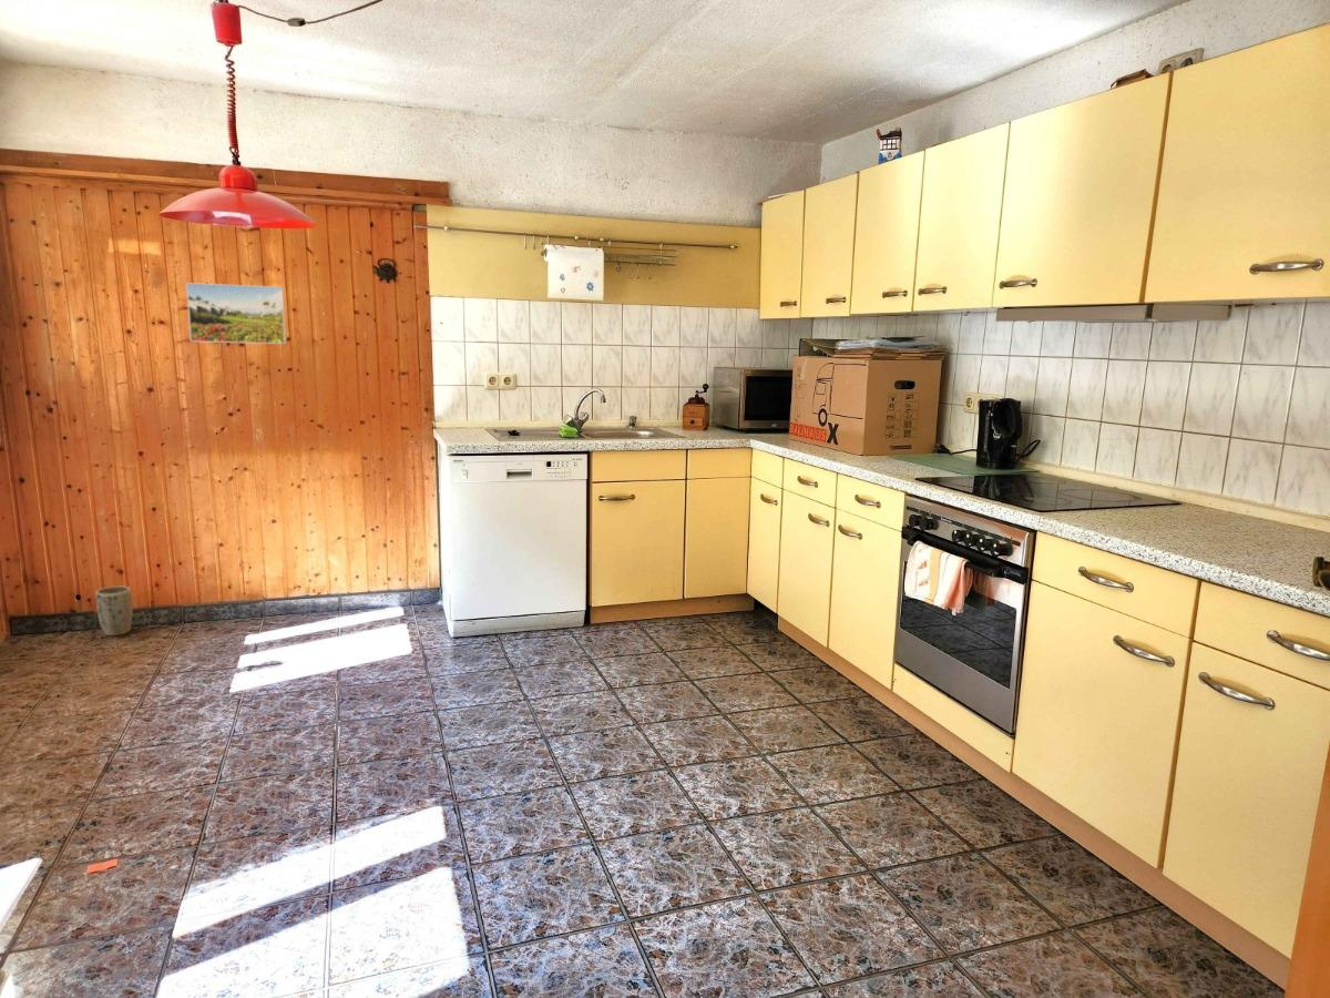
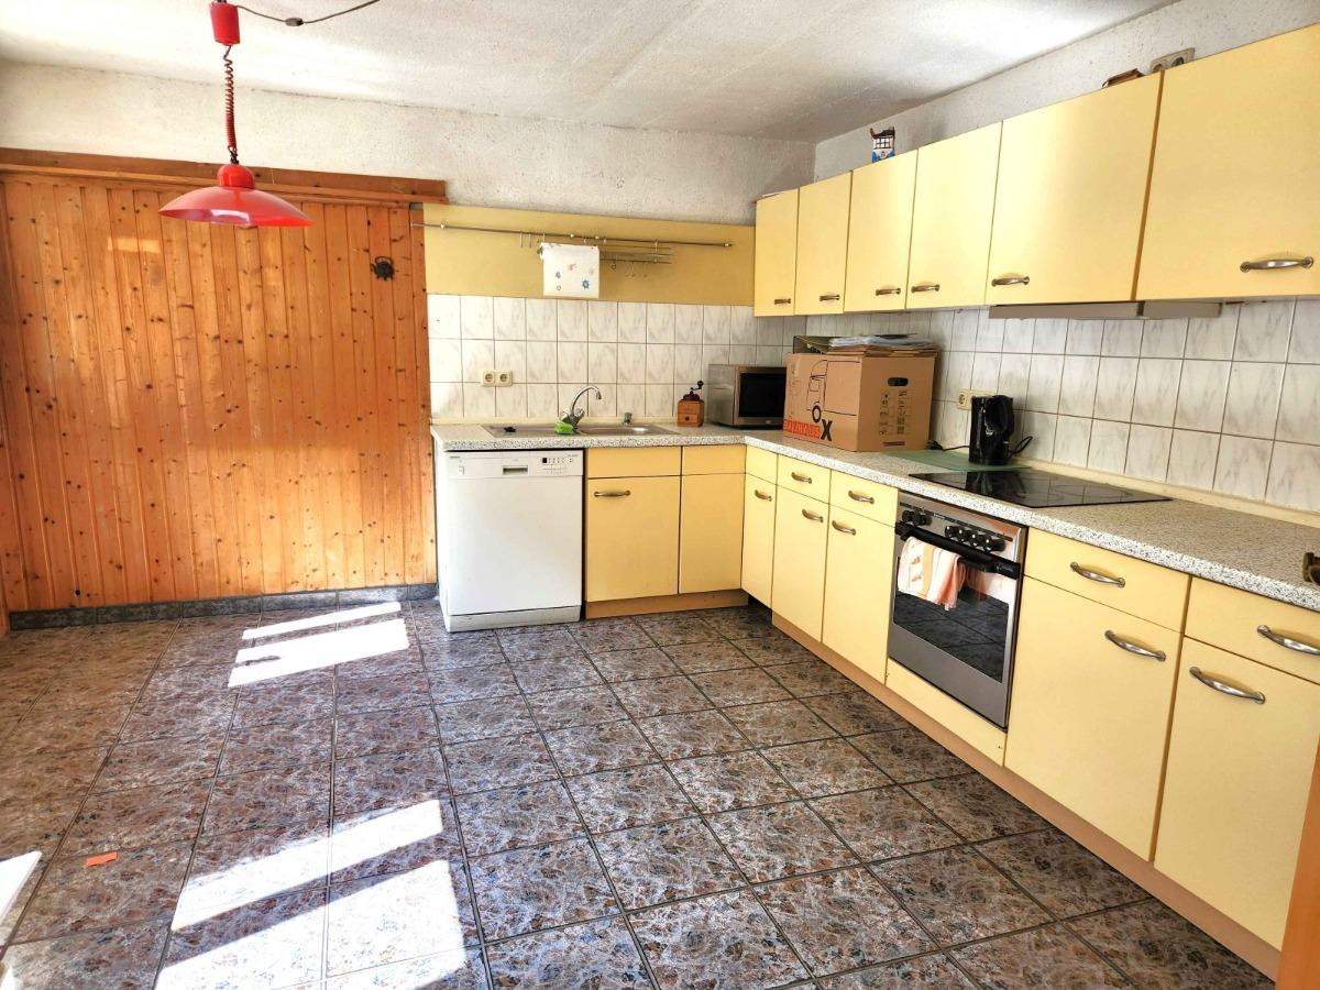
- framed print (237, 314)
- plant pot (114, 611)
